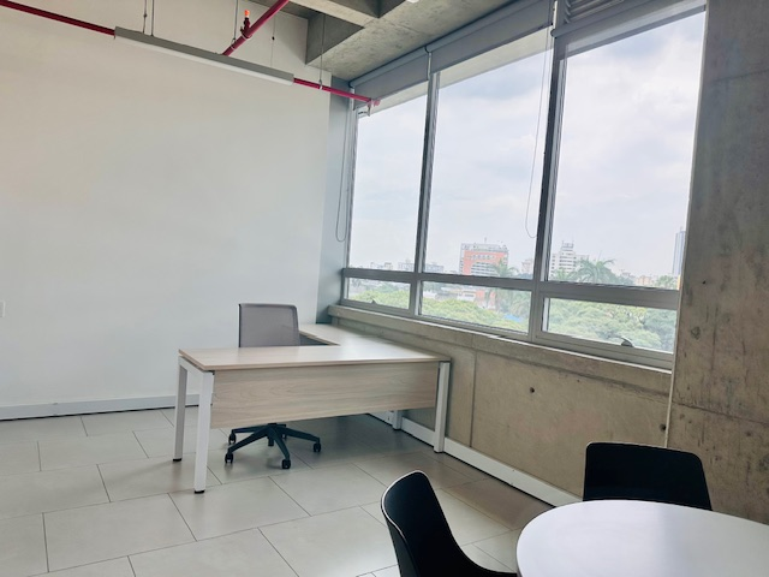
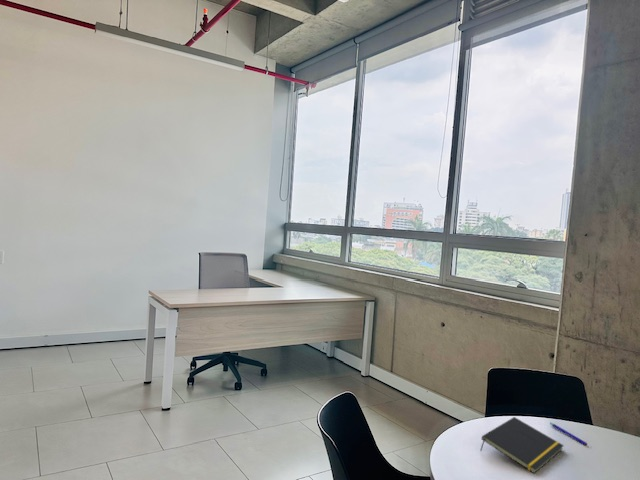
+ notepad (523, 442)
+ pen (567, 433)
